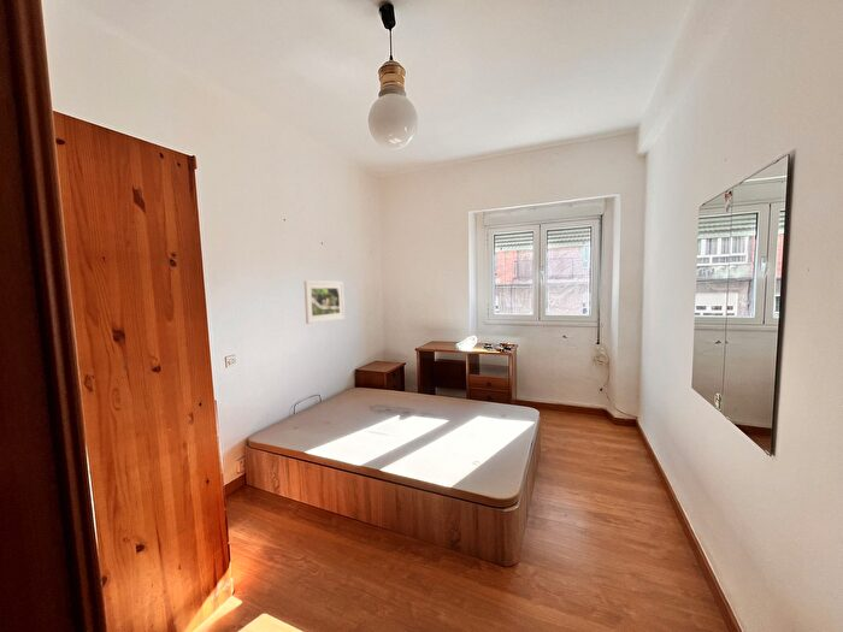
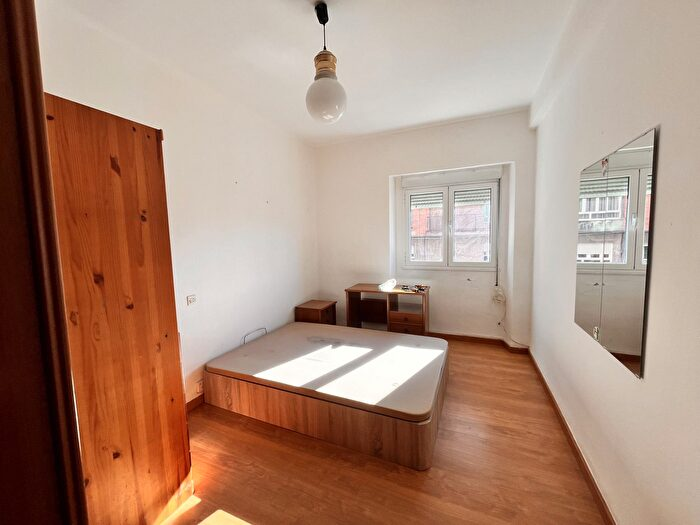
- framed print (325, 301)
